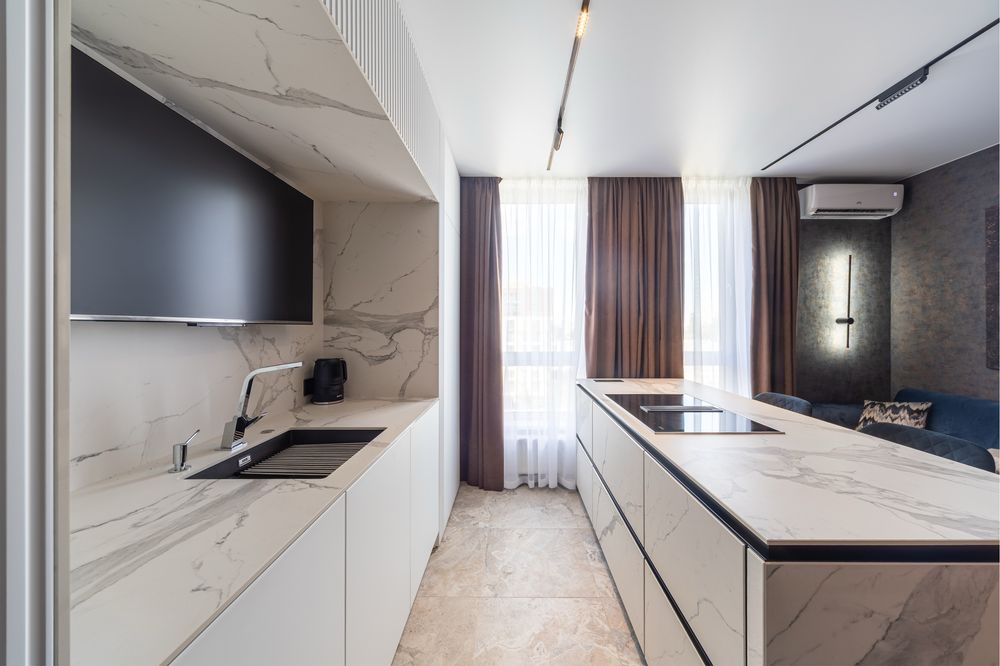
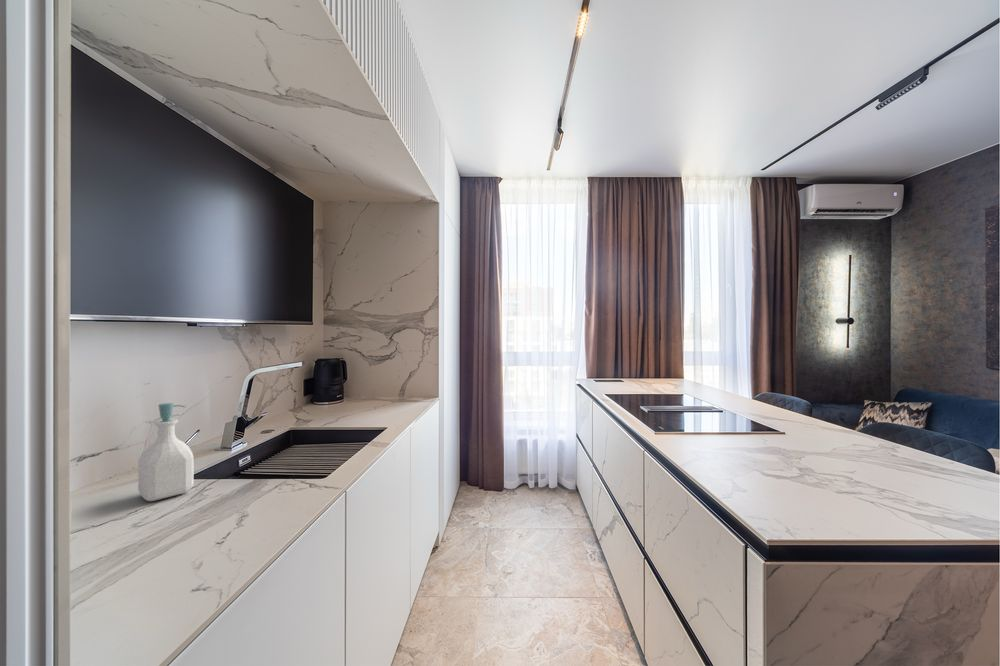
+ soap bottle (166, 448)
